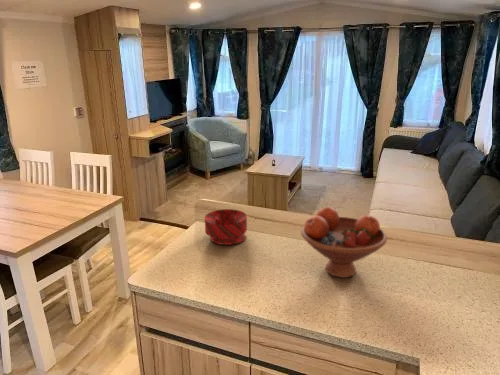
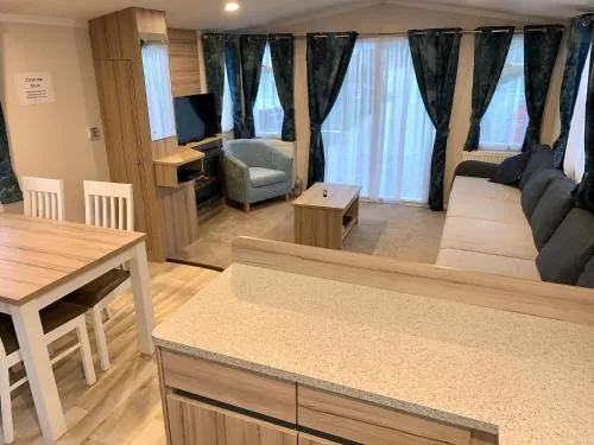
- bowl (226, 227)
- fruit bowl (342, 244)
